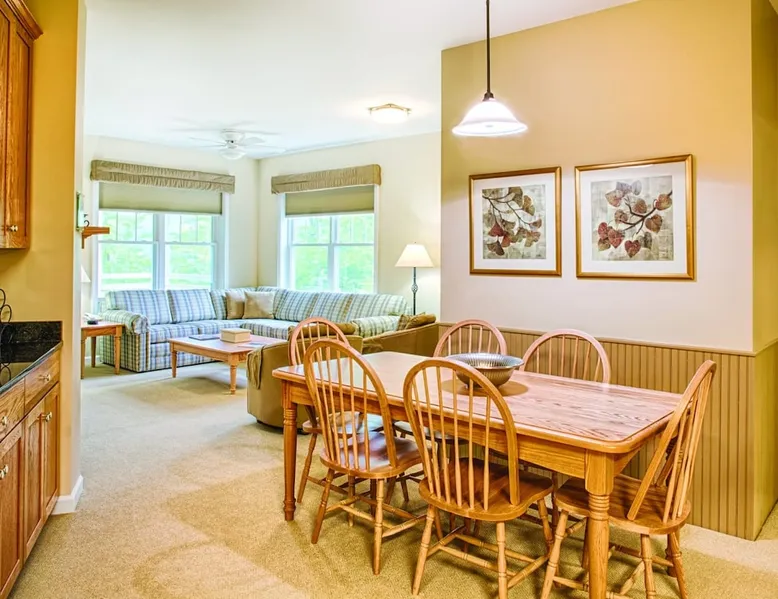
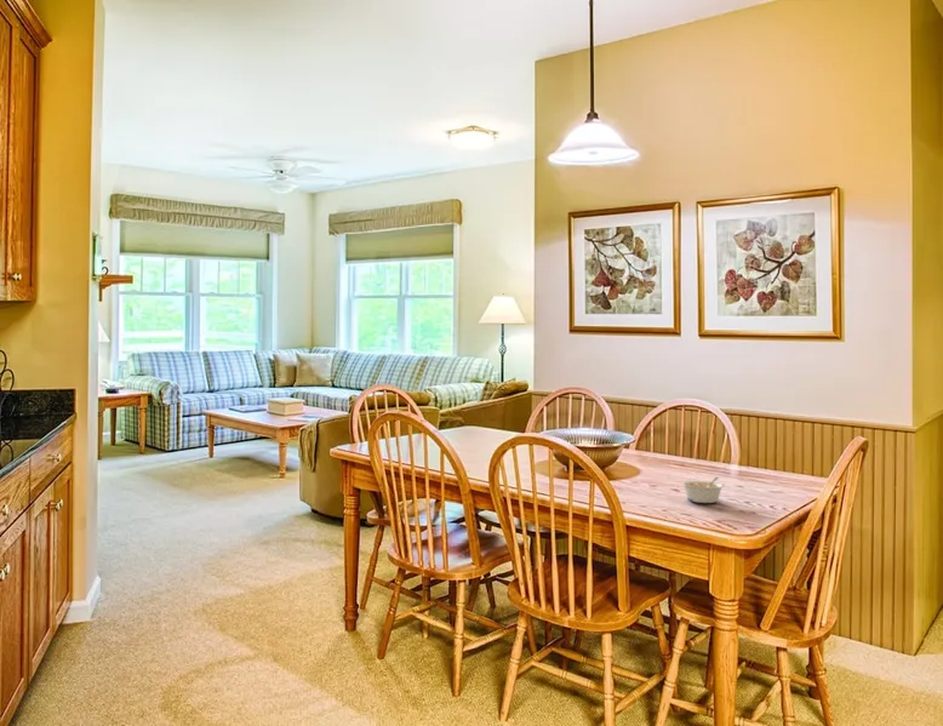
+ legume (702, 490)
